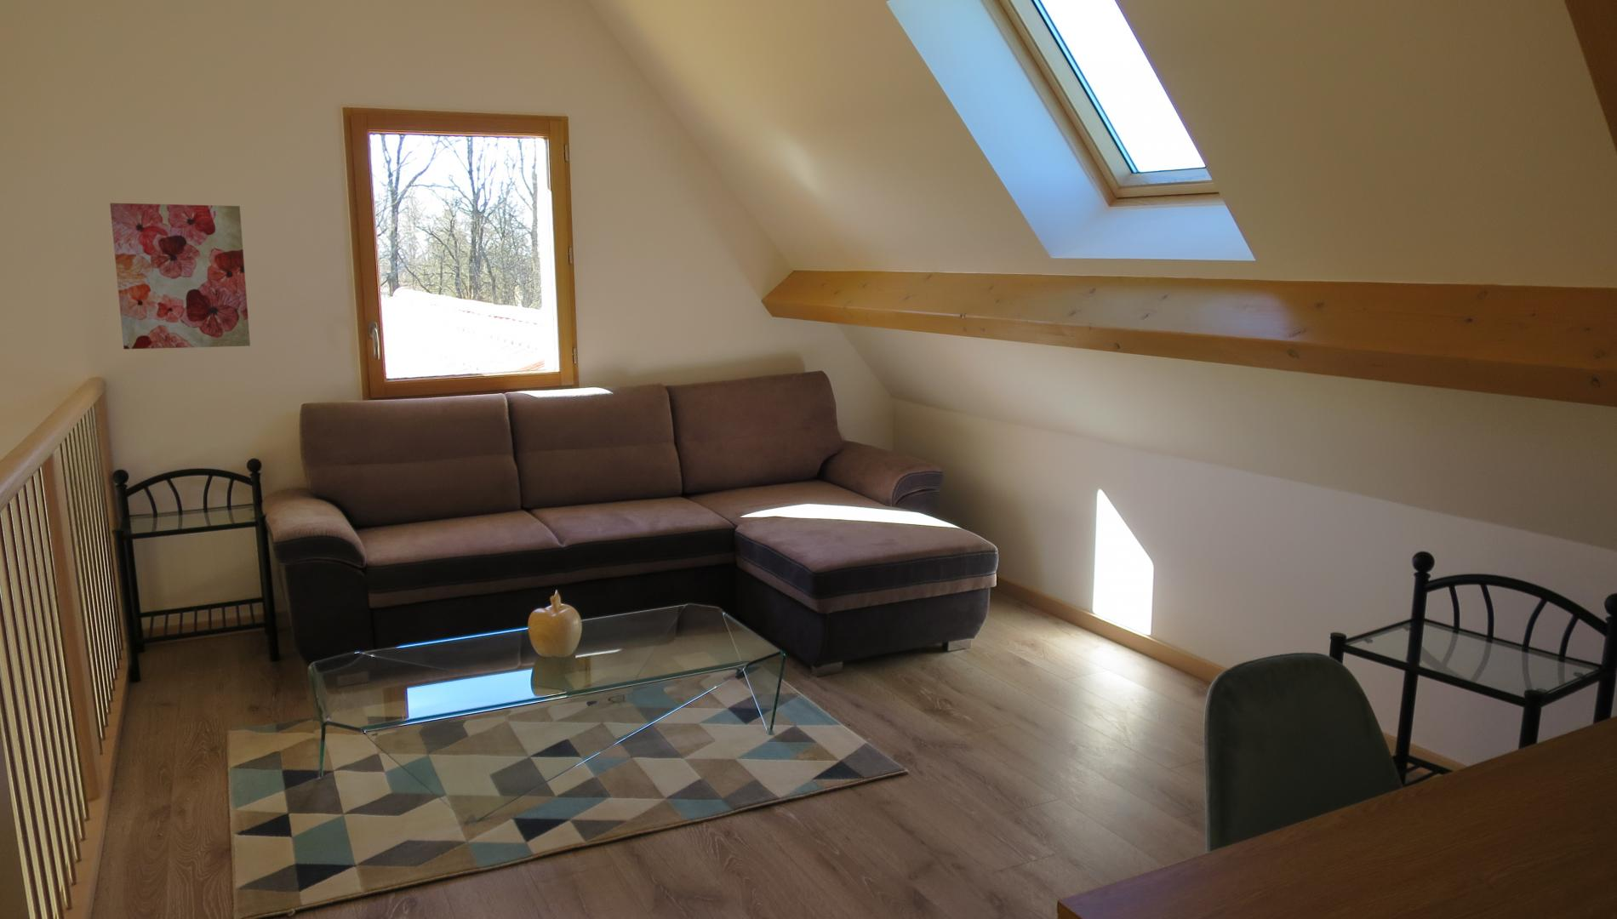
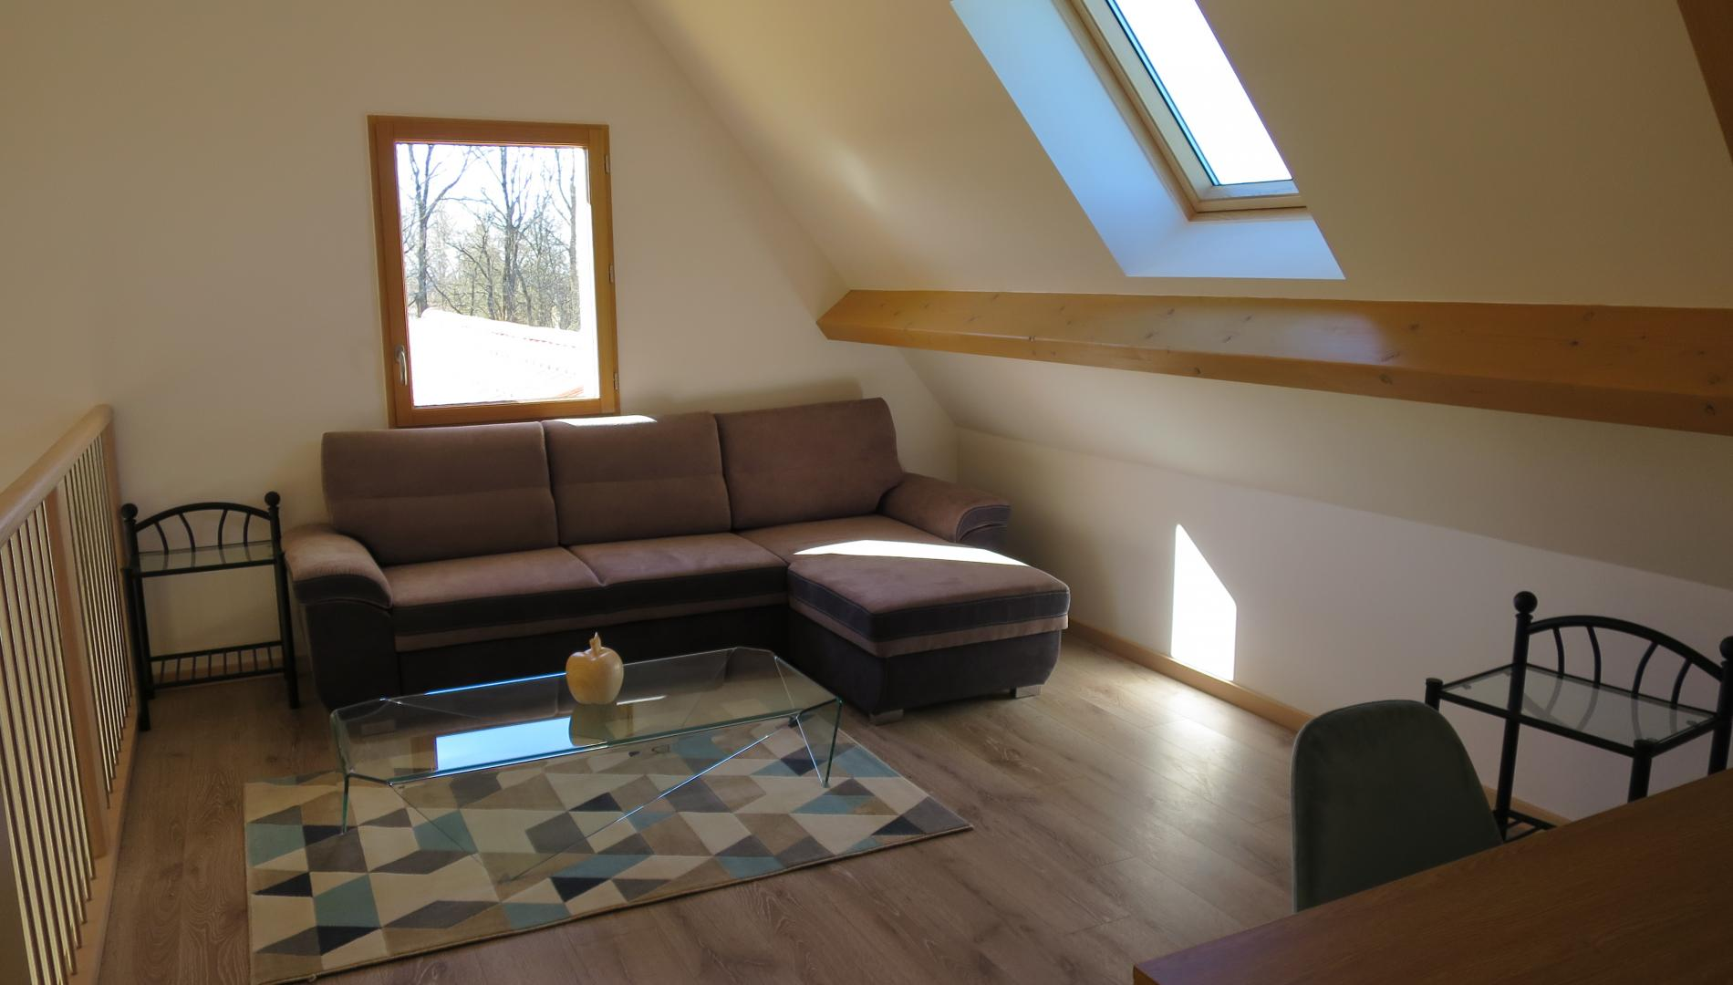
- wall art (182, 276)
